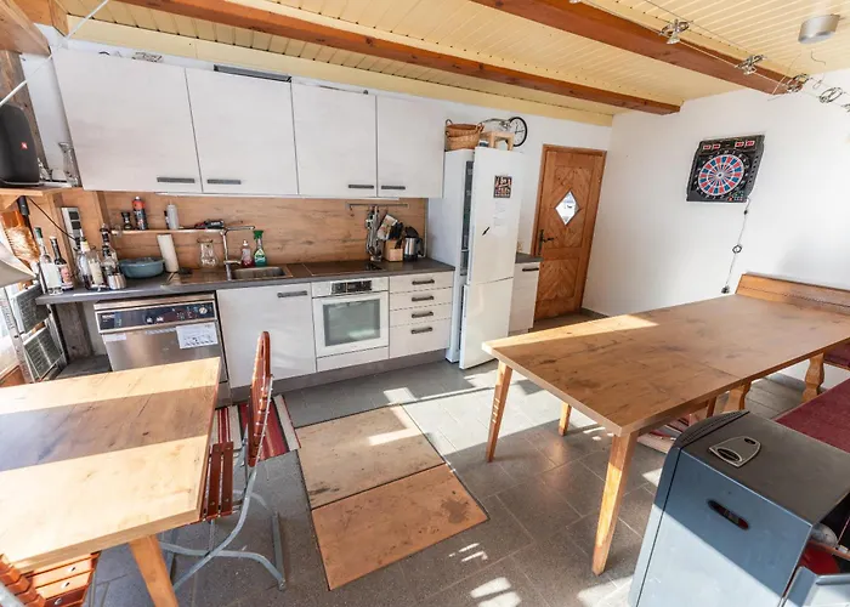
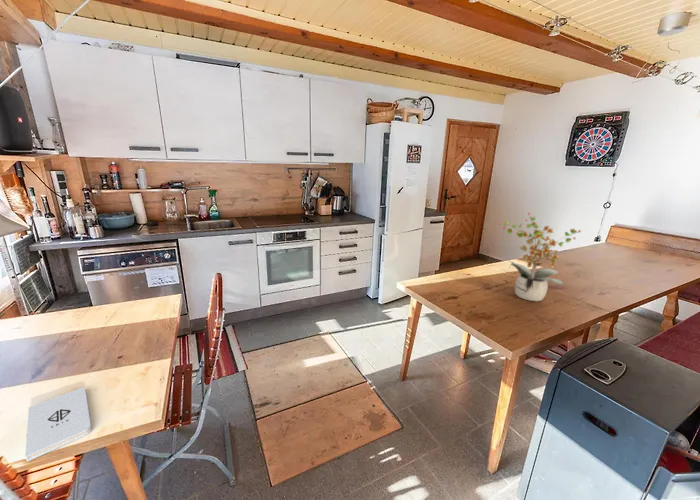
+ notepad (59, 419)
+ potted plant (536, 259)
